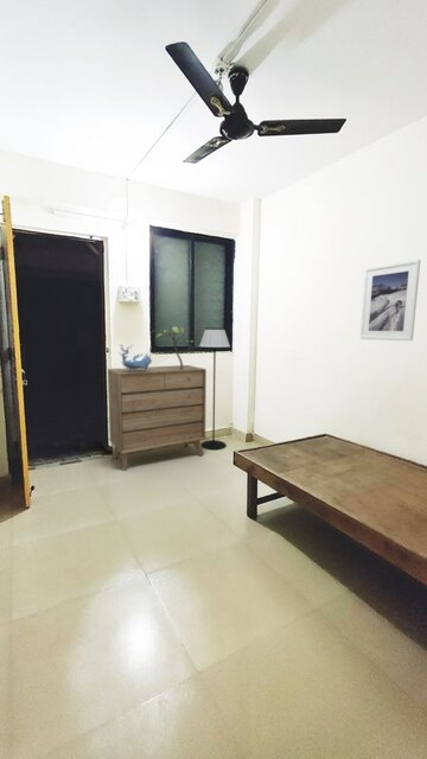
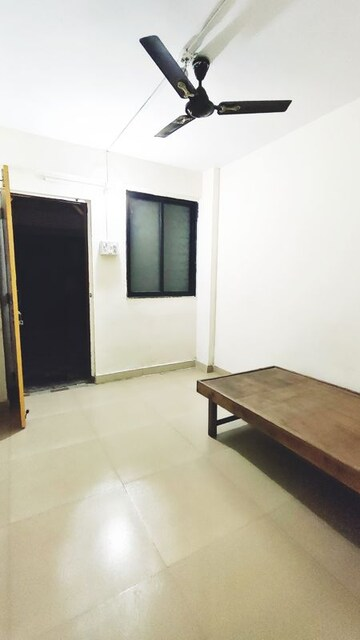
- floor lamp (214, 388)
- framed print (387, 302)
- potted plant (174, 346)
- dresser (158, 413)
- decorative sculpture (135, 357)
